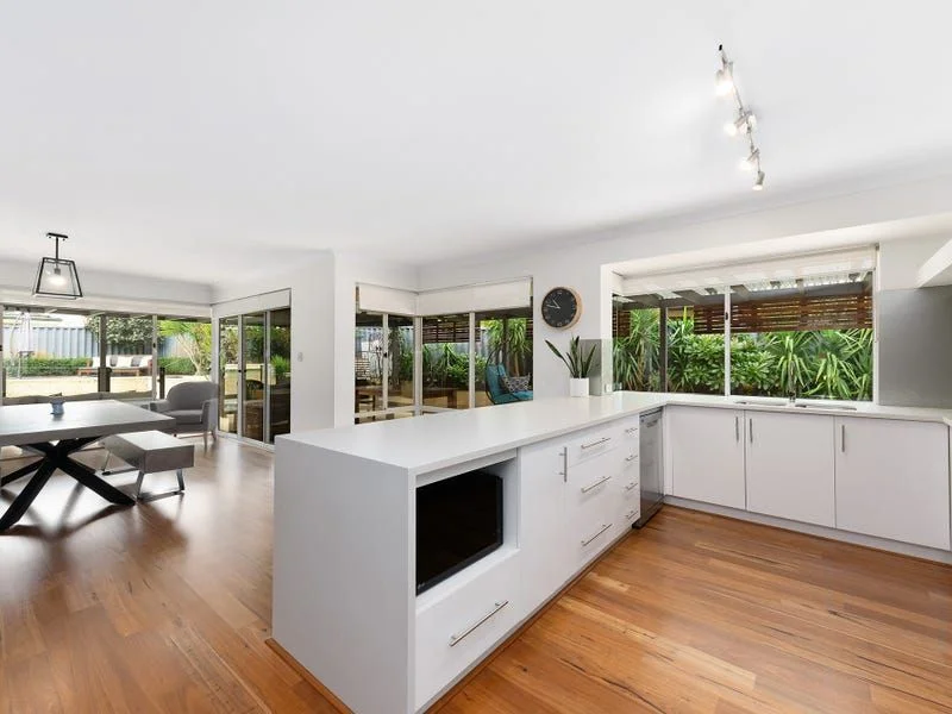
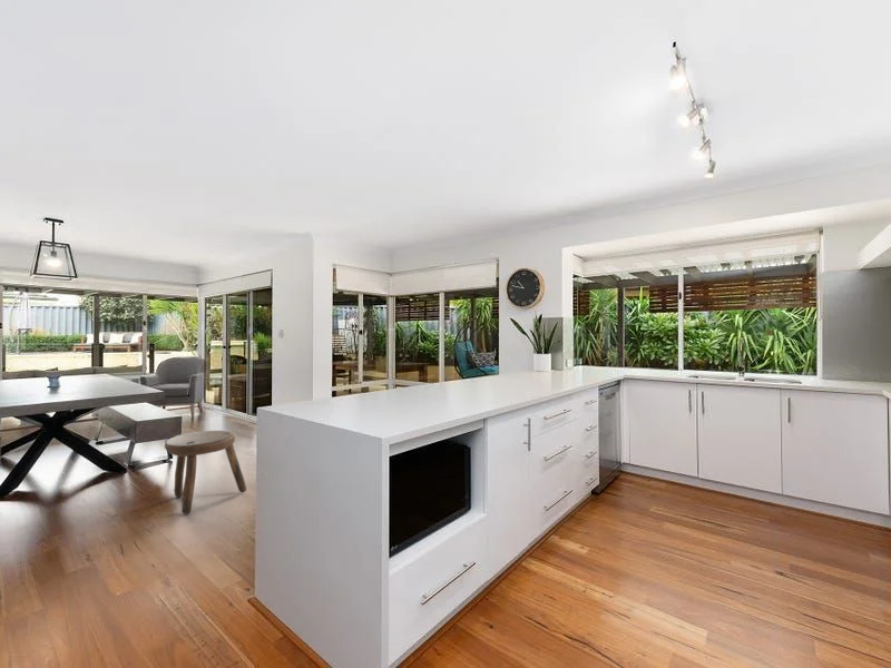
+ stool (195, 468)
